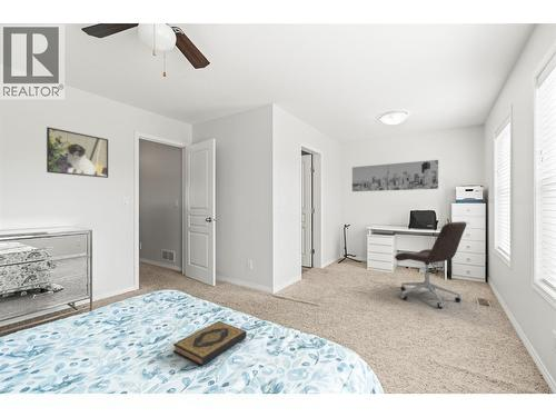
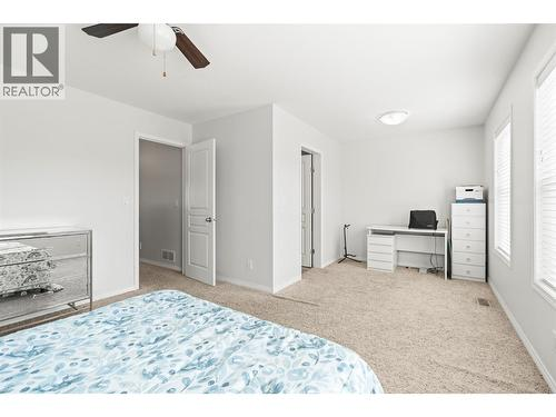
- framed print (79, 153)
- office chair (427, 259)
- hardback book (211, 340)
- wall art (391, 177)
